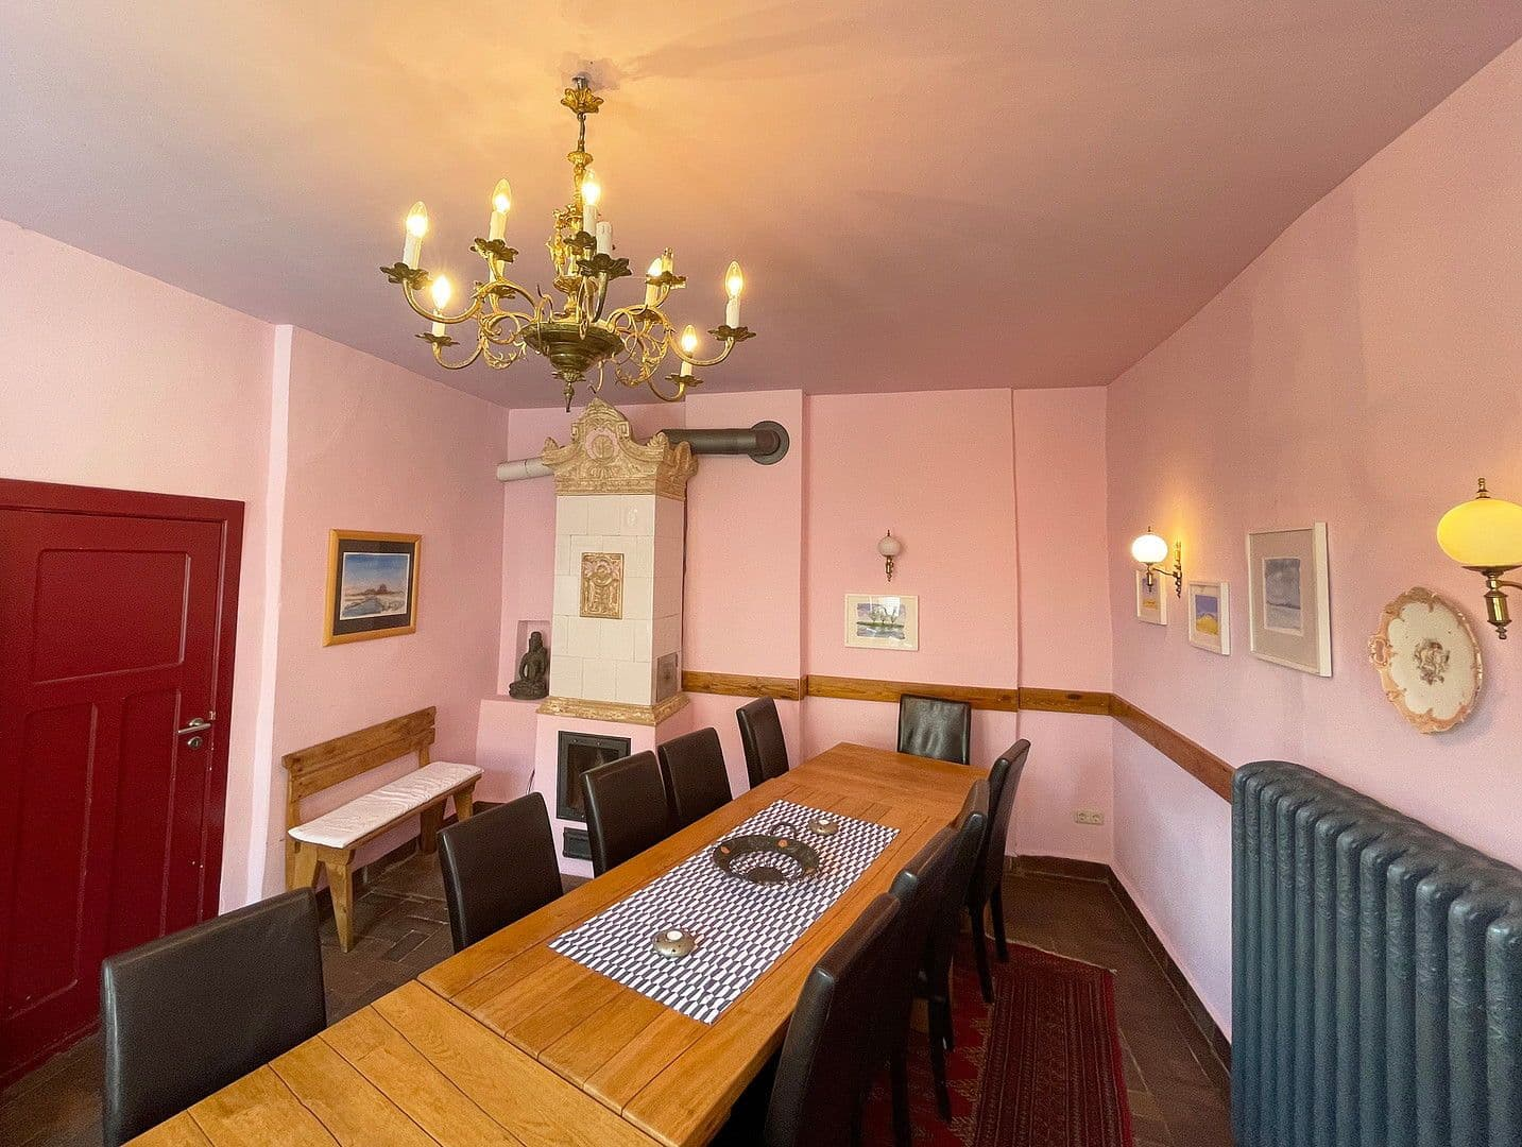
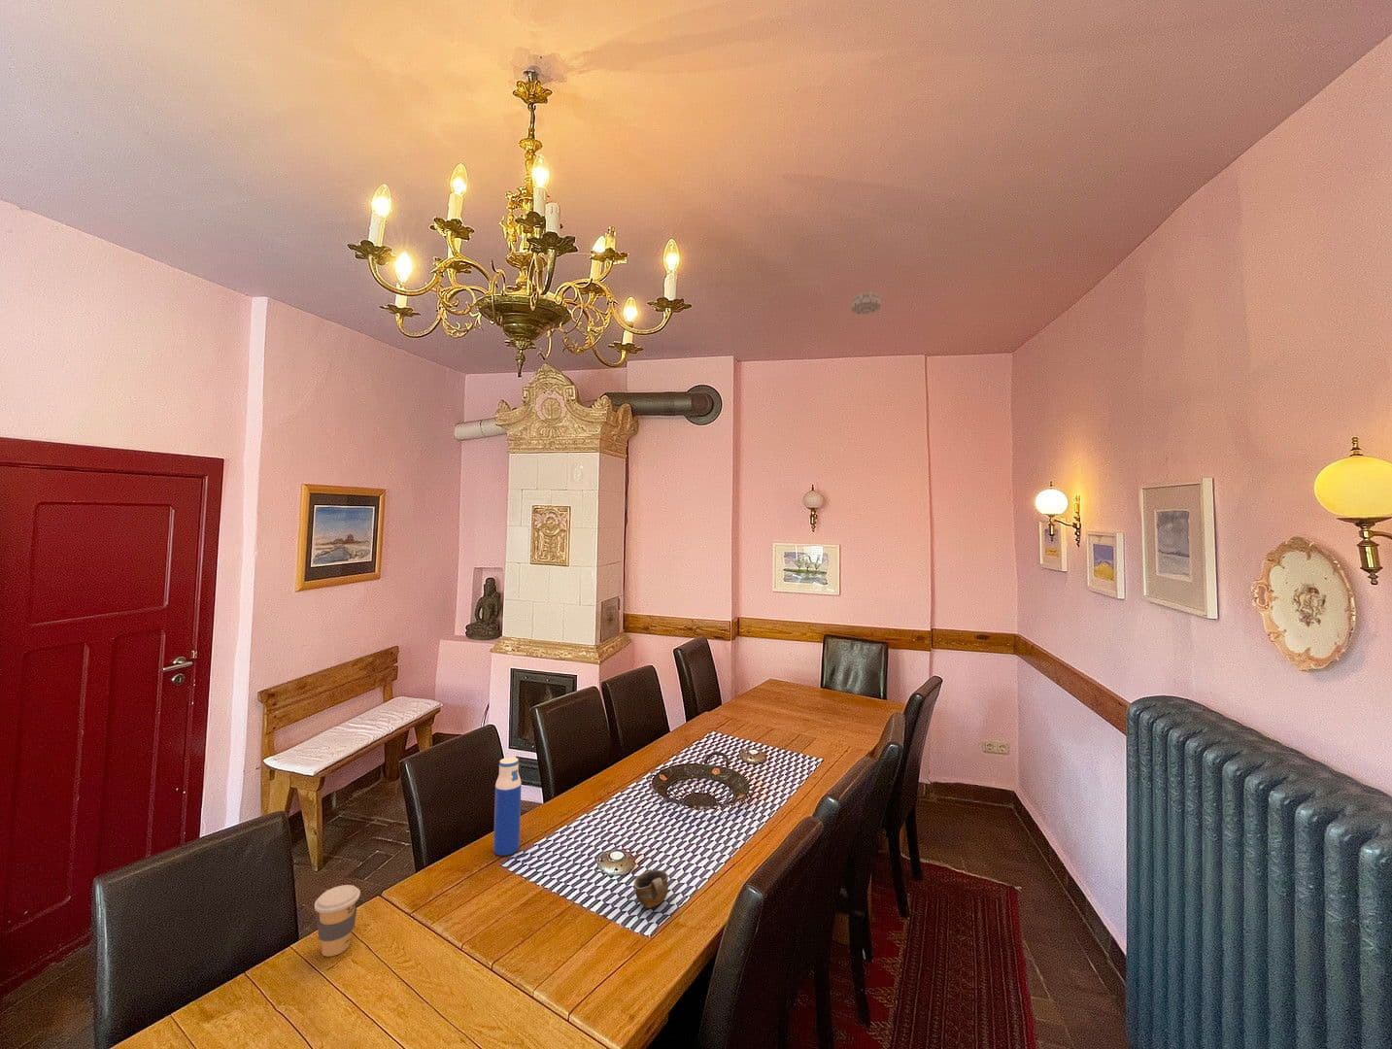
+ coffee cup (336, 921)
+ cup (650, 887)
+ smoke detector (865, 302)
+ water bottle (507, 804)
